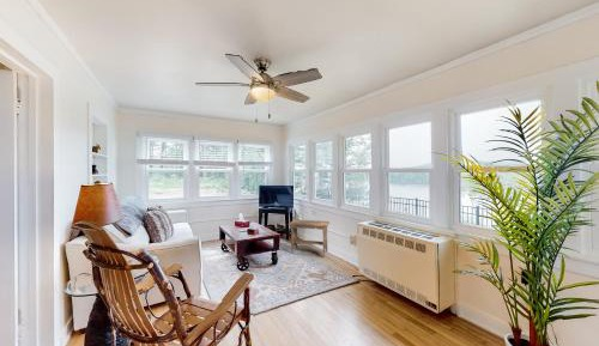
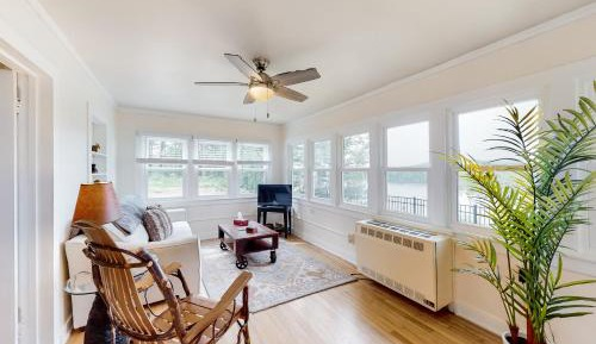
- footstool (309, 241)
